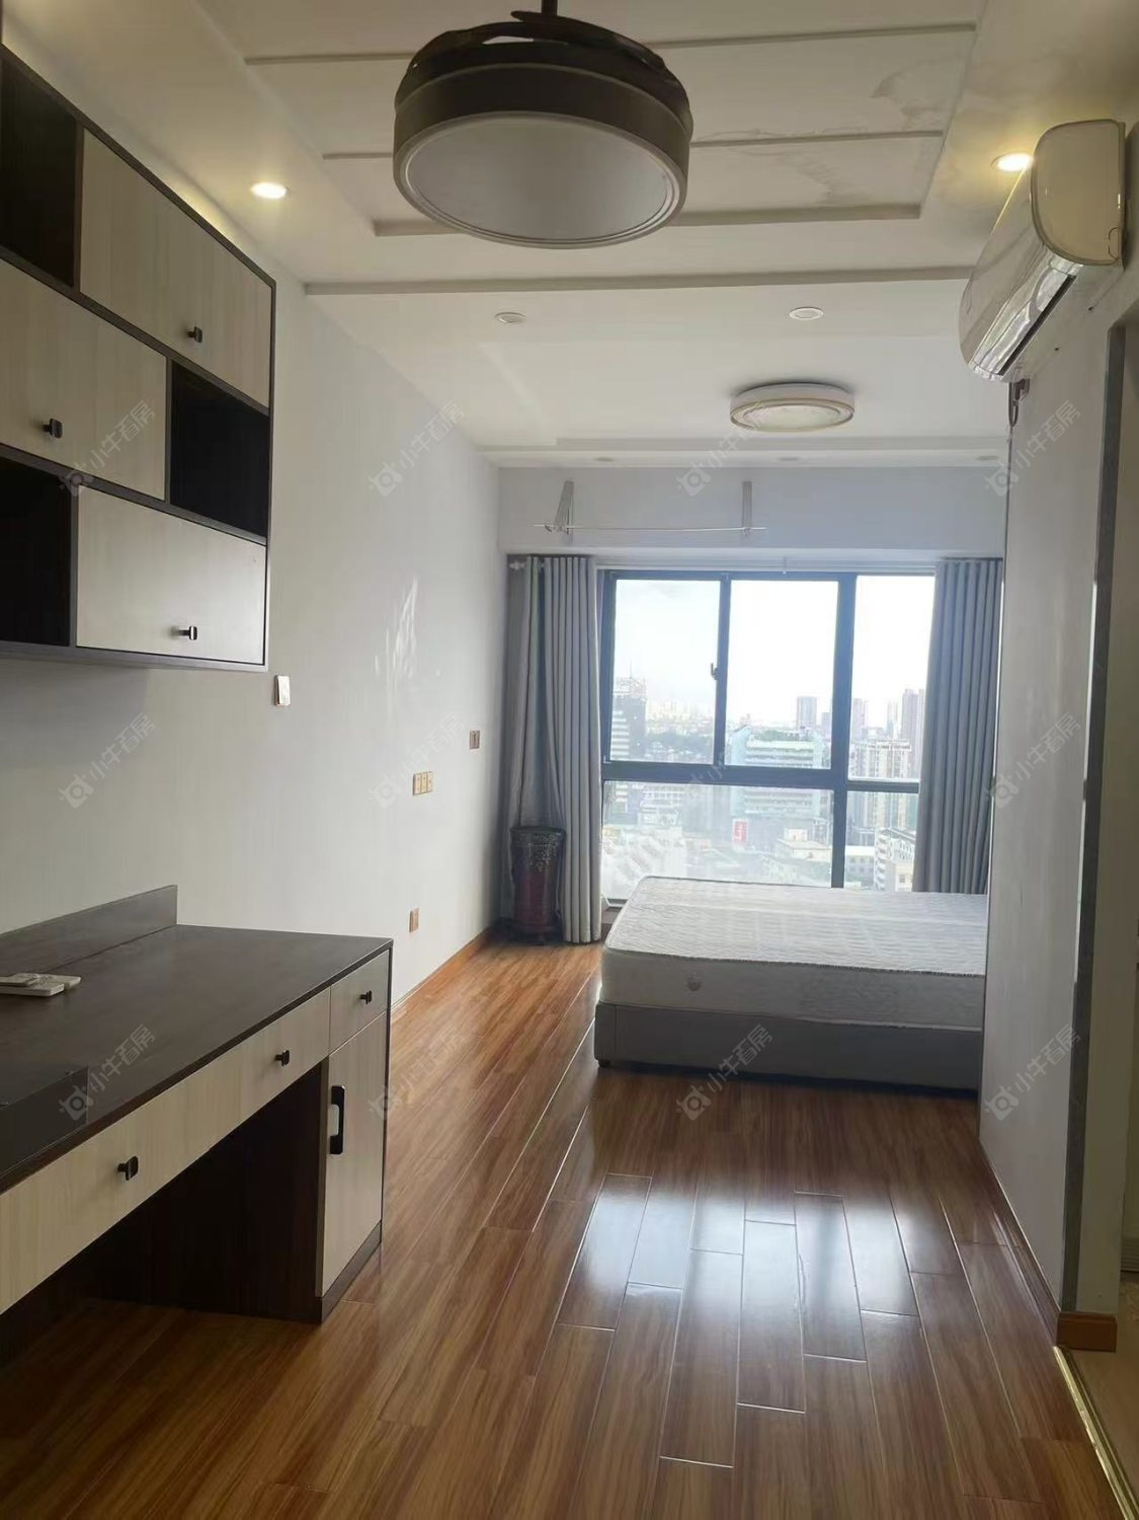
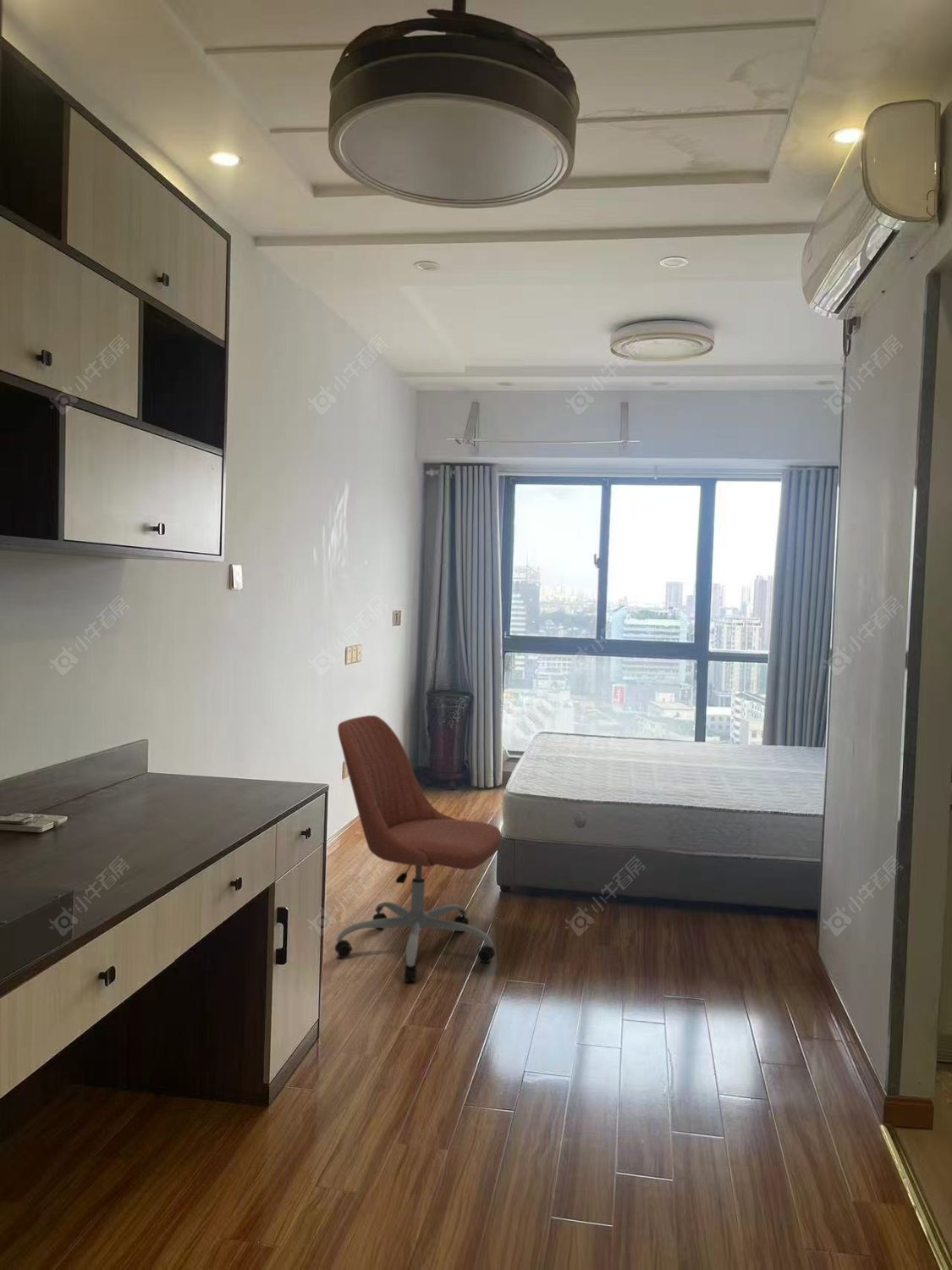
+ office chair (421, 837)
